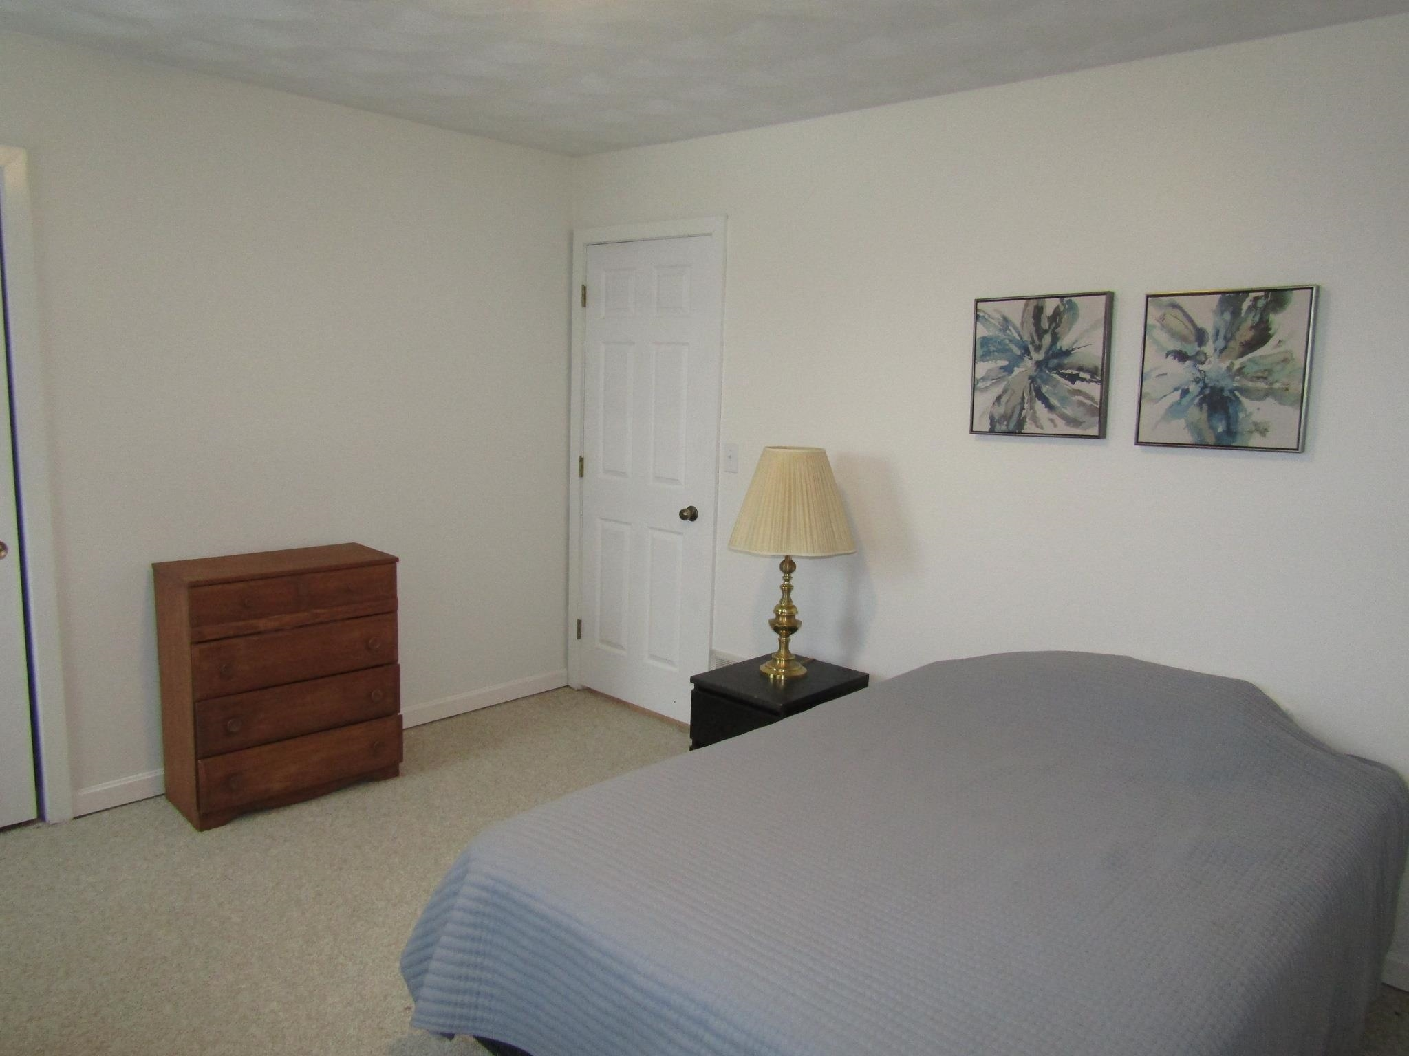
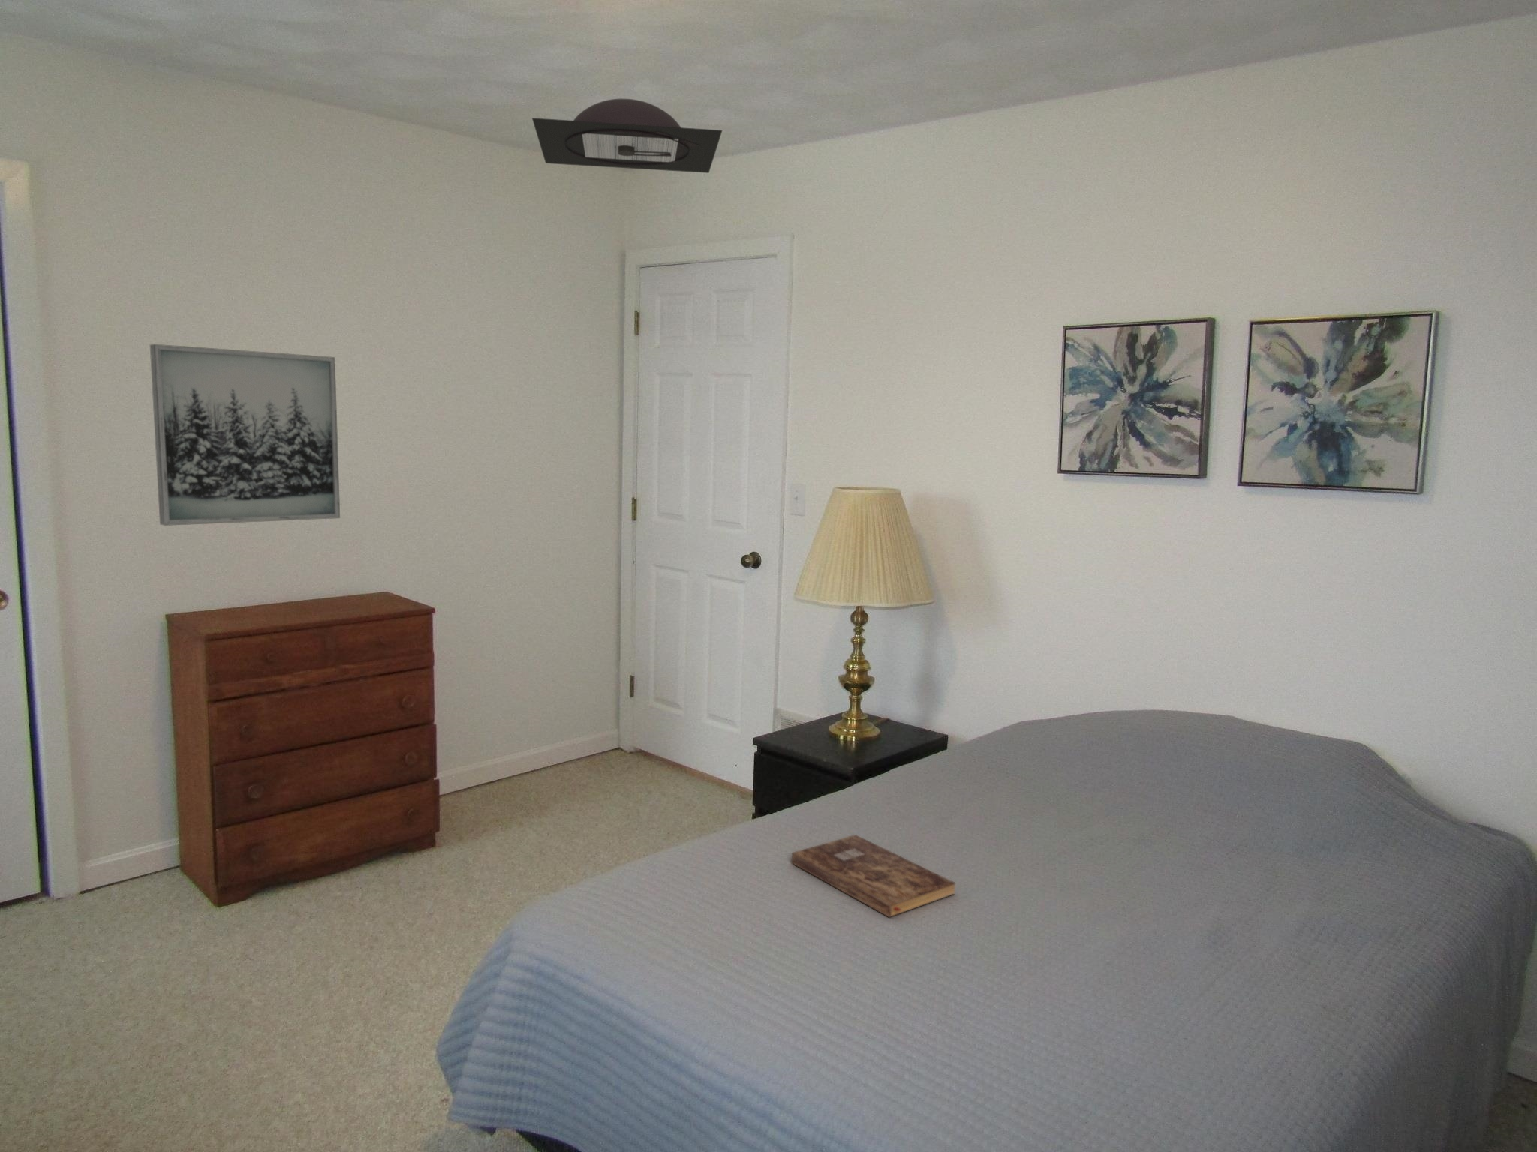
+ ceiling light (628, 127)
+ bible (873, 874)
+ wall art (251, 437)
